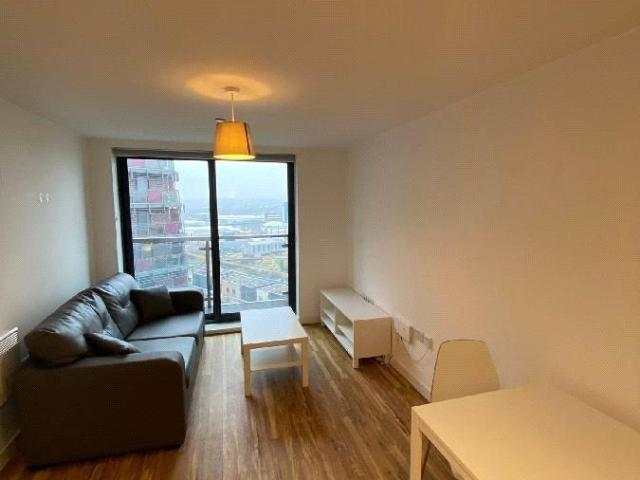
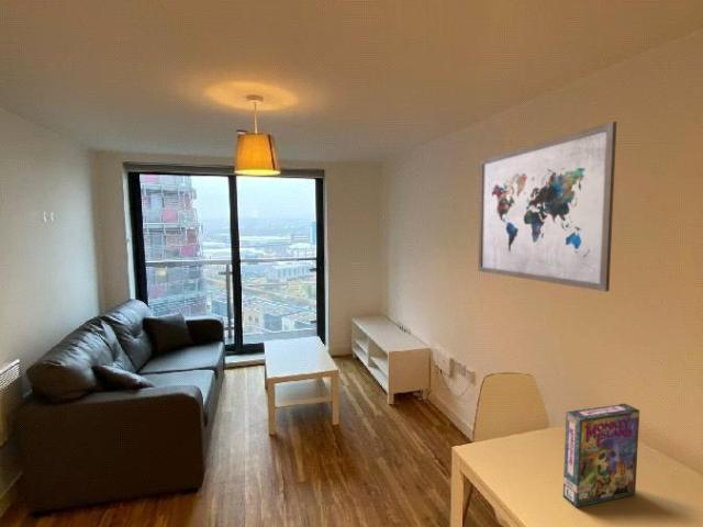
+ wall art (532, 213)
+ game box (601, 453)
